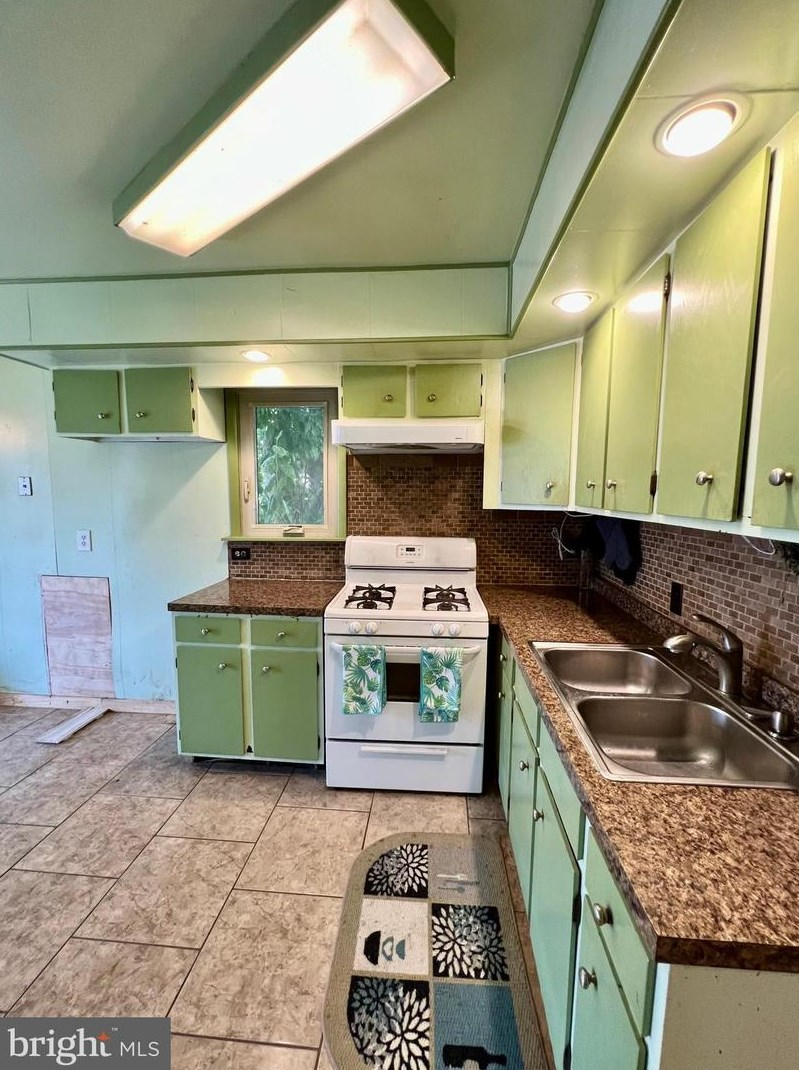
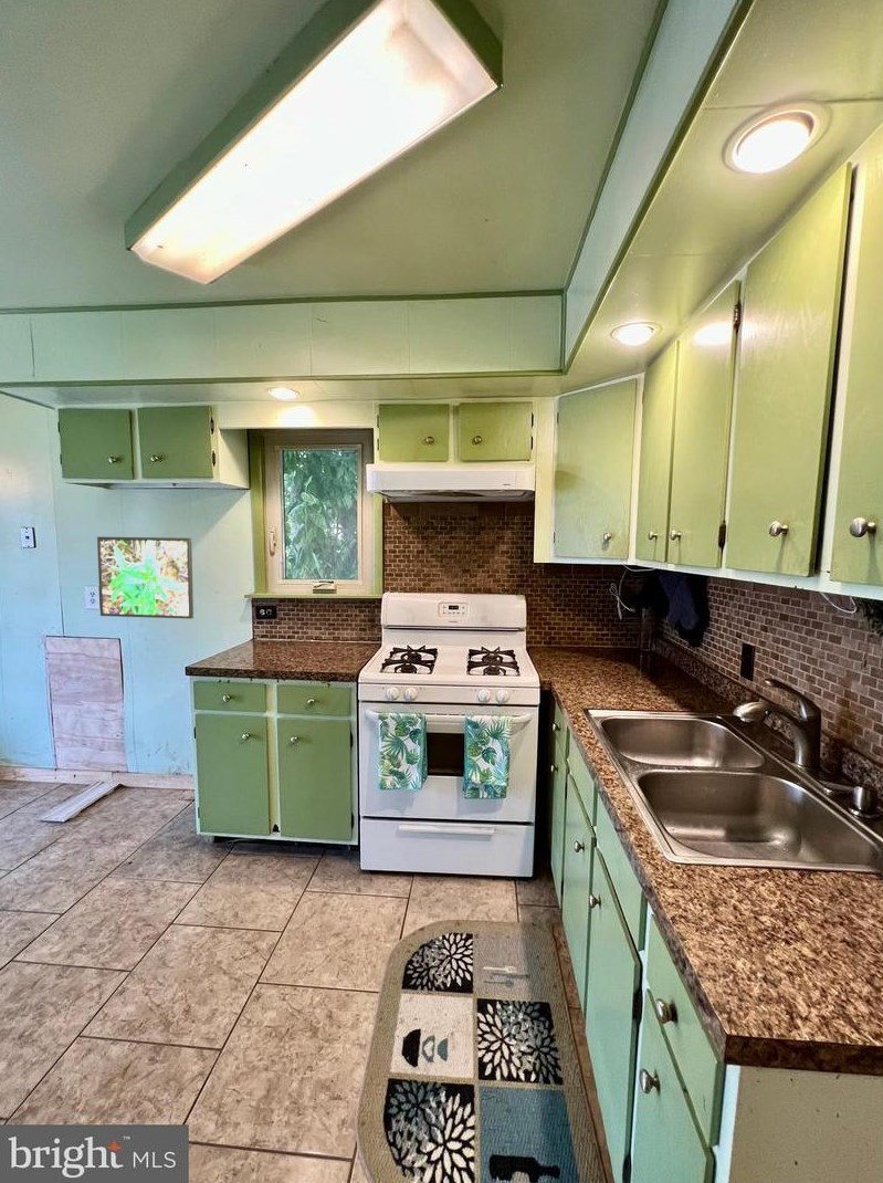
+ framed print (145, 577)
